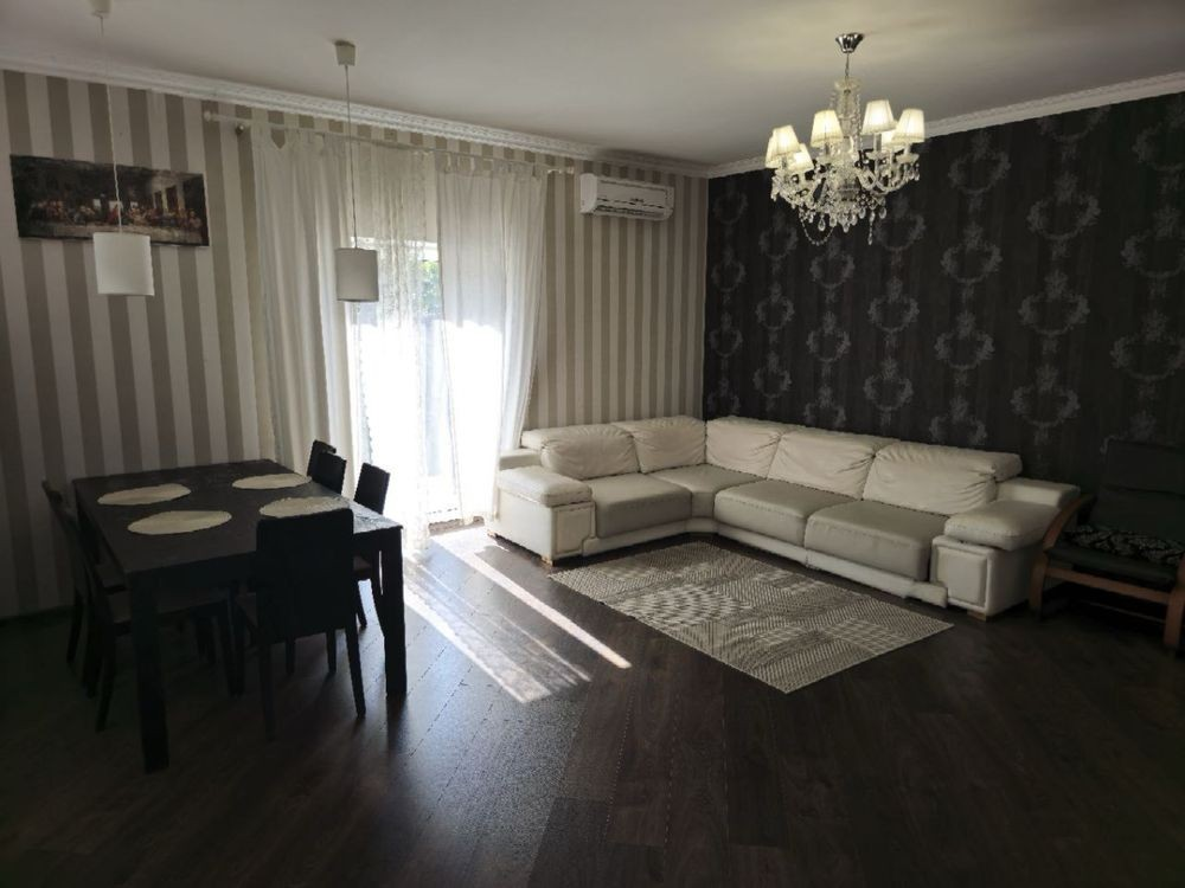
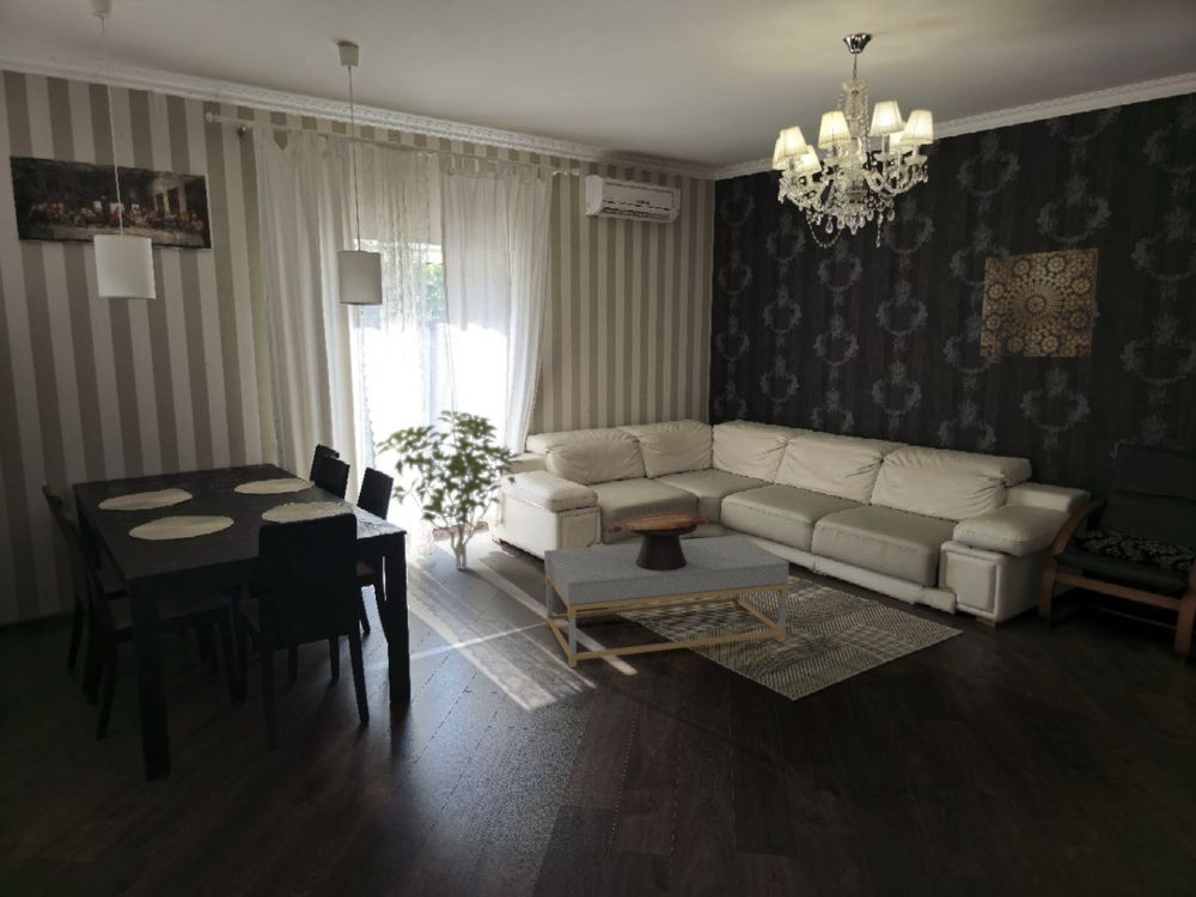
+ shrub (457, 490)
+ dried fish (655, 541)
+ wall art (1035, 305)
+ coffee table (661, 594)
